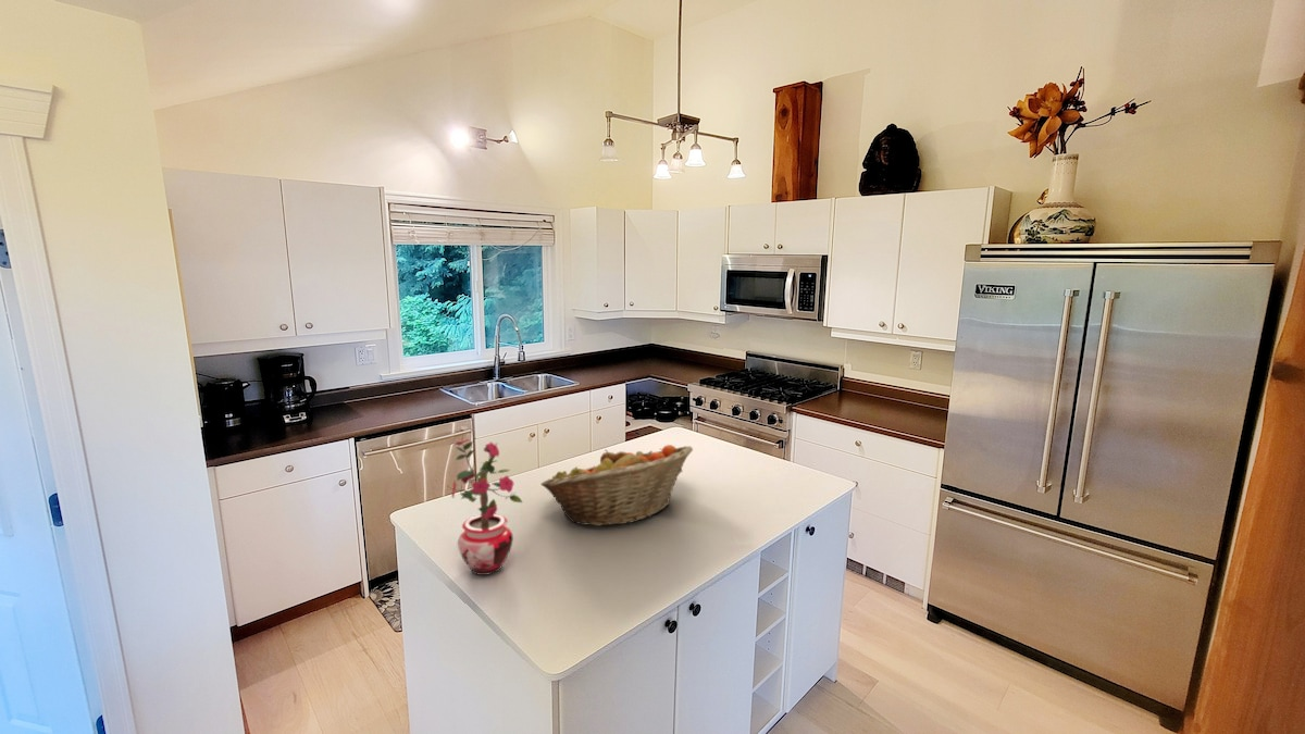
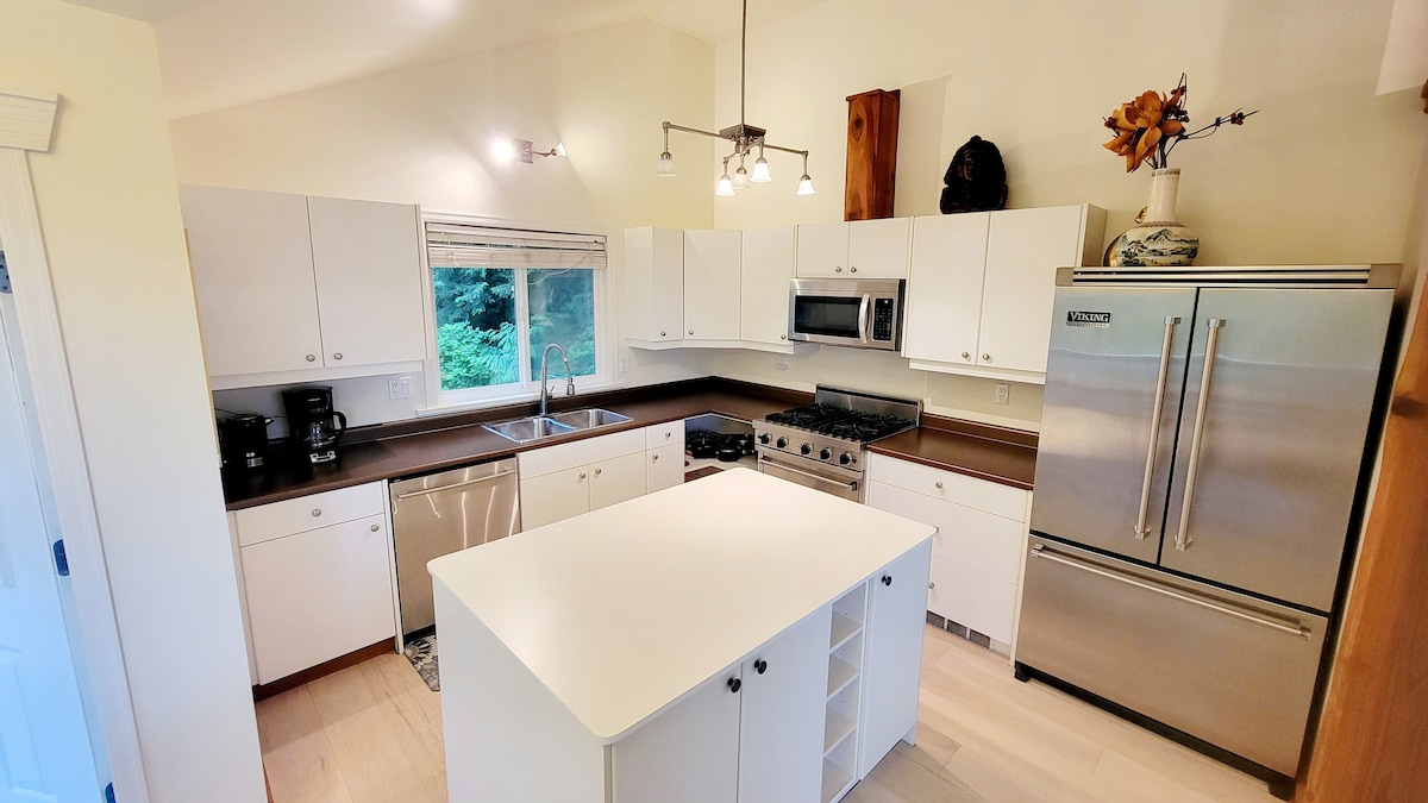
- fruit basket (620, 476)
- potted plant (487, 502)
